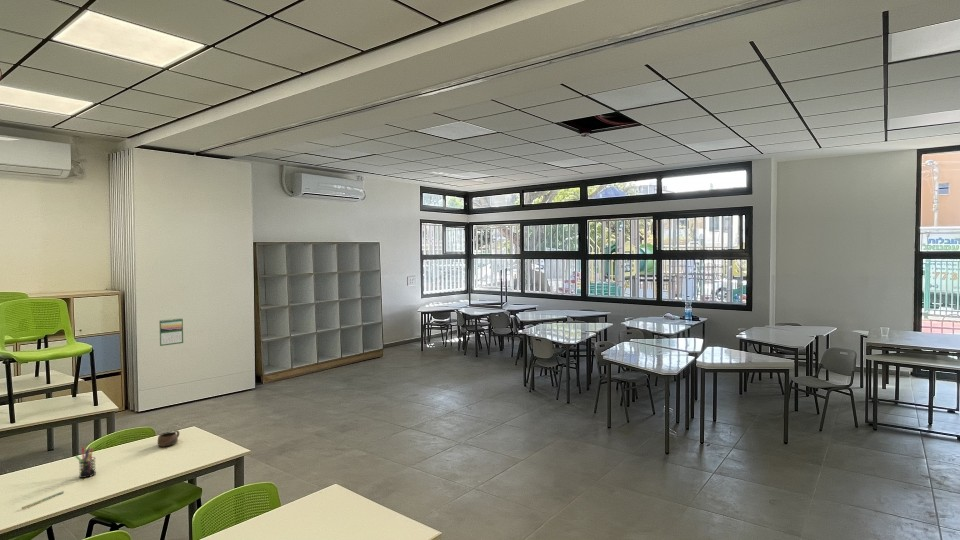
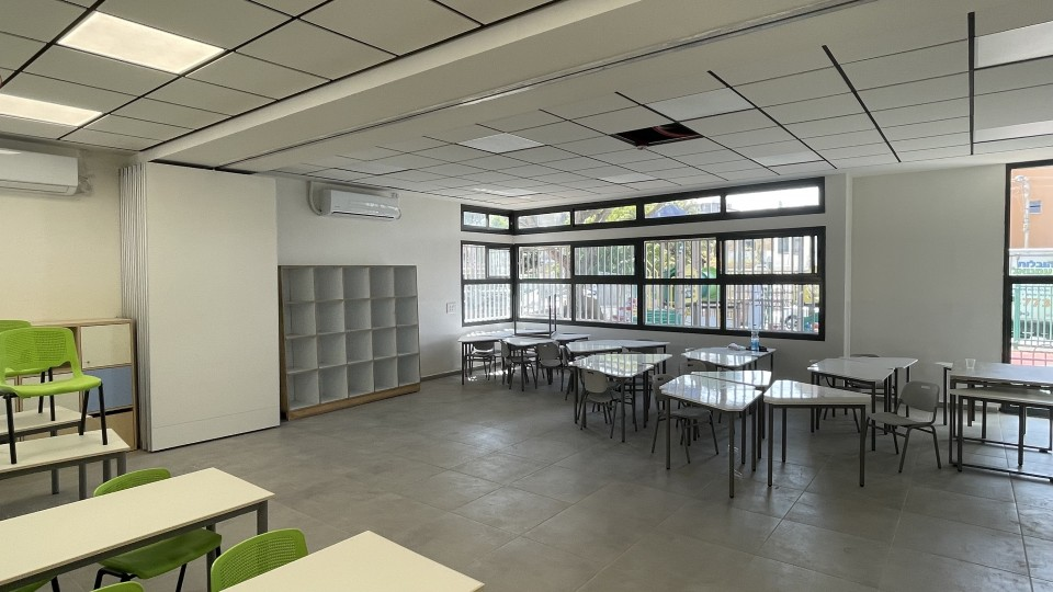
- calendar (171, 331)
- pen holder (85, 462)
- cup (170, 438)
- pen (43, 499)
